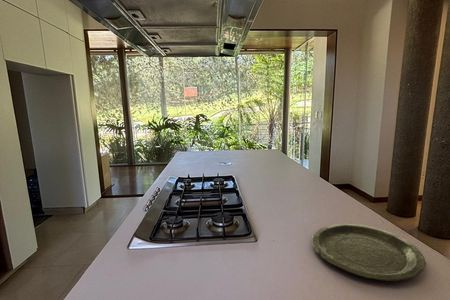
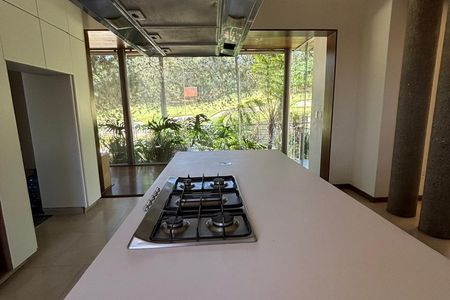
- plate (363, 248)
